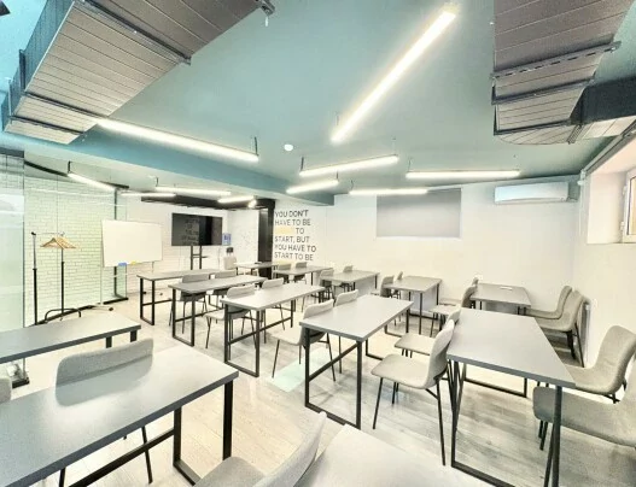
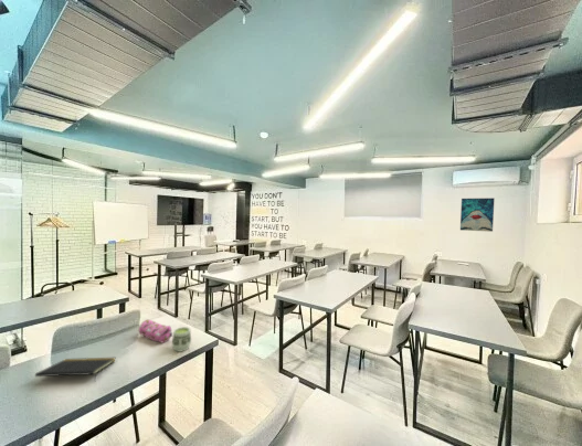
+ cup (181, 339)
+ notepad (78, 365)
+ pencil case (155, 330)
+ wall art (476, 214)
